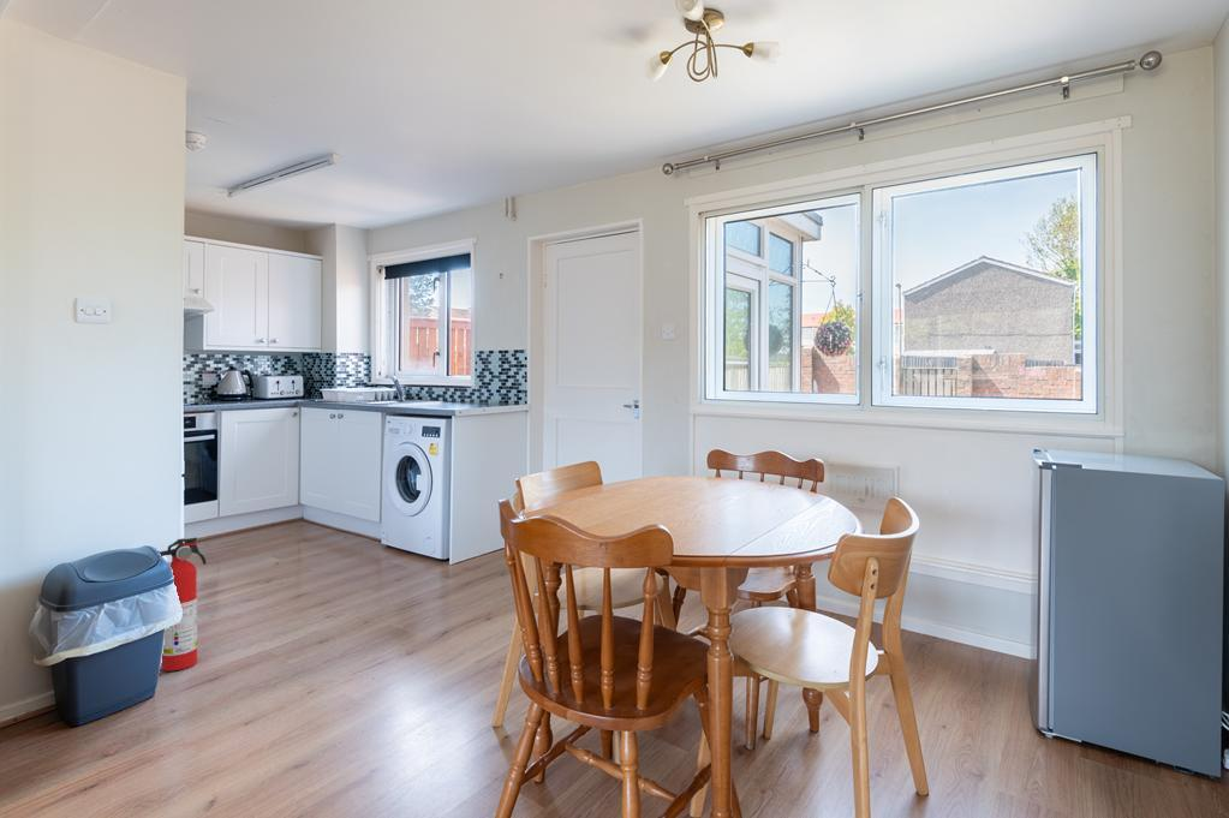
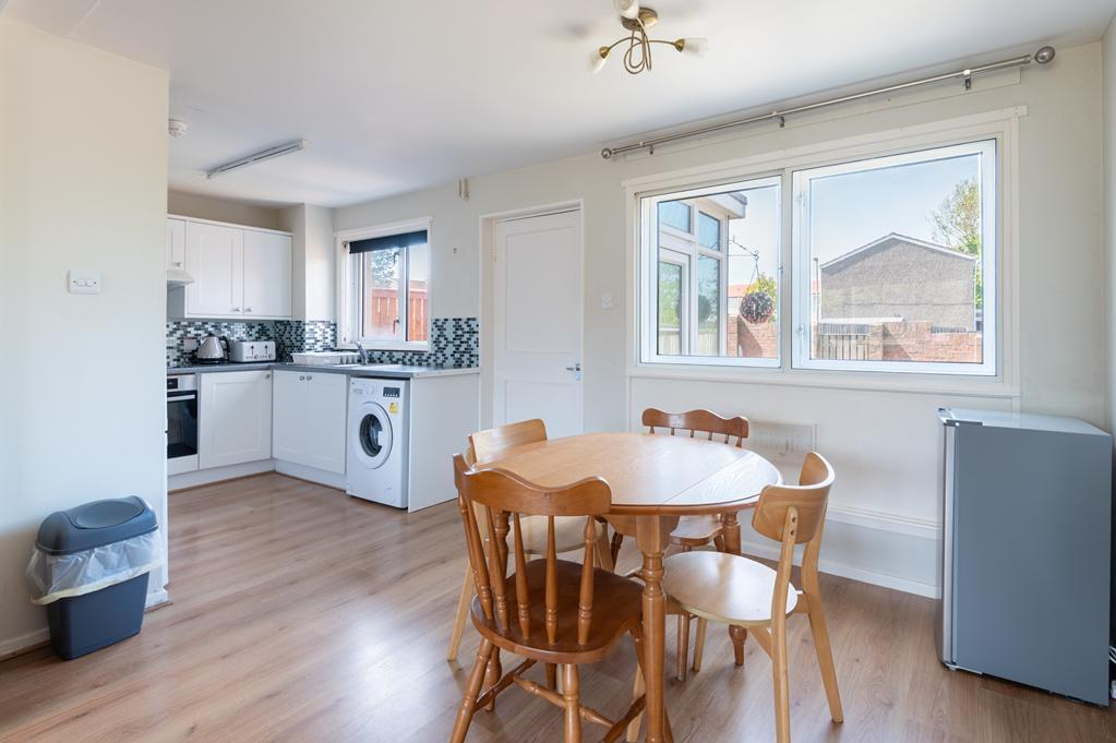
- fire extinguisher (181, 601)
